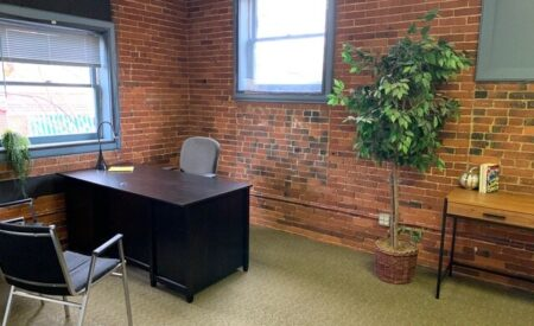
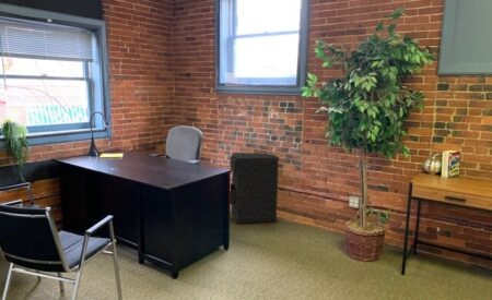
+ filing cabinet (250, 187)
